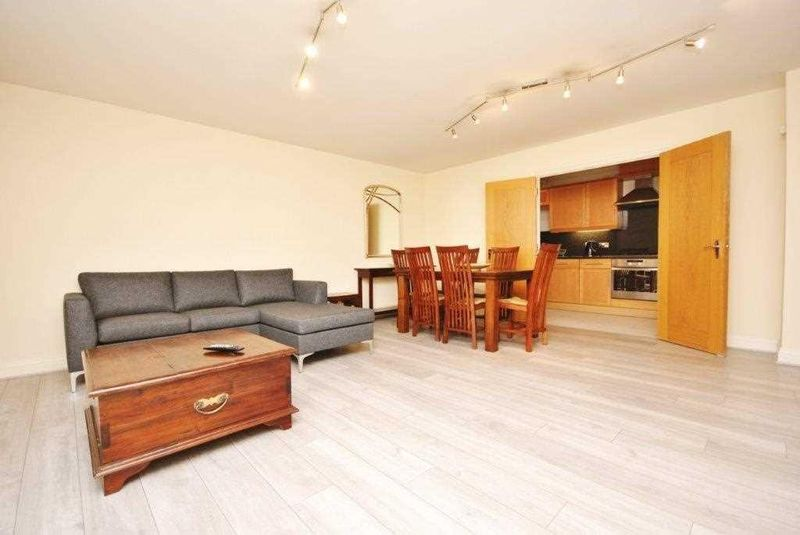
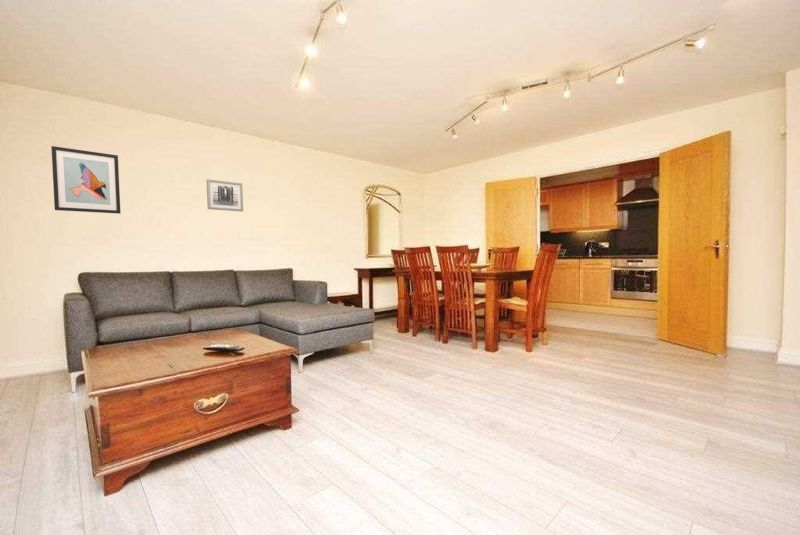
+ wall art (225, 195)
+ wall art (87, 181)
